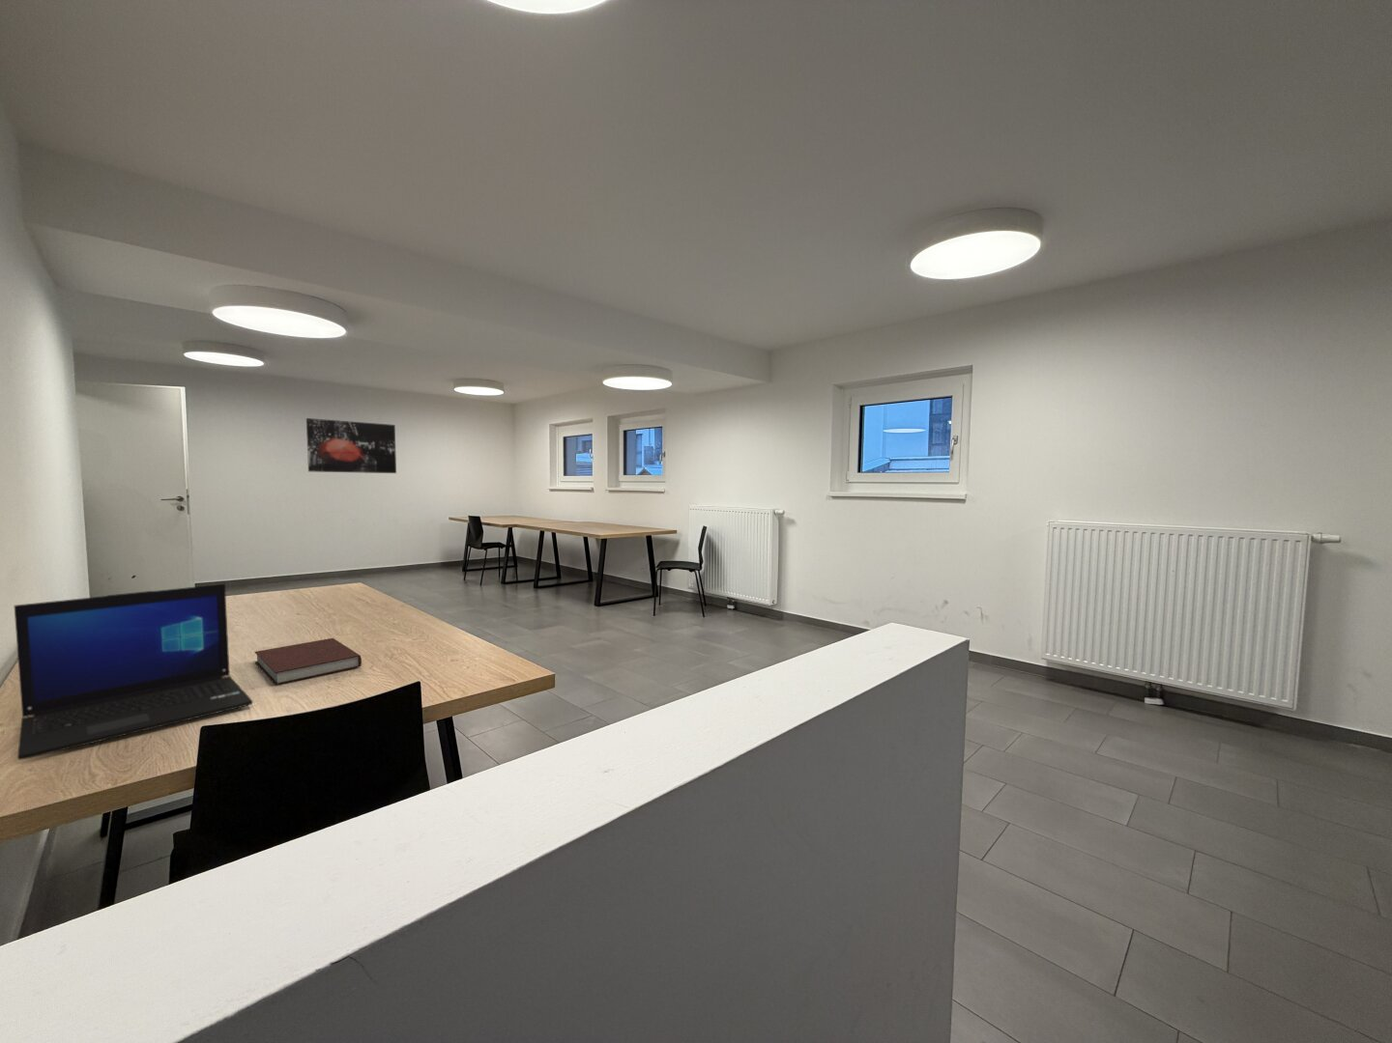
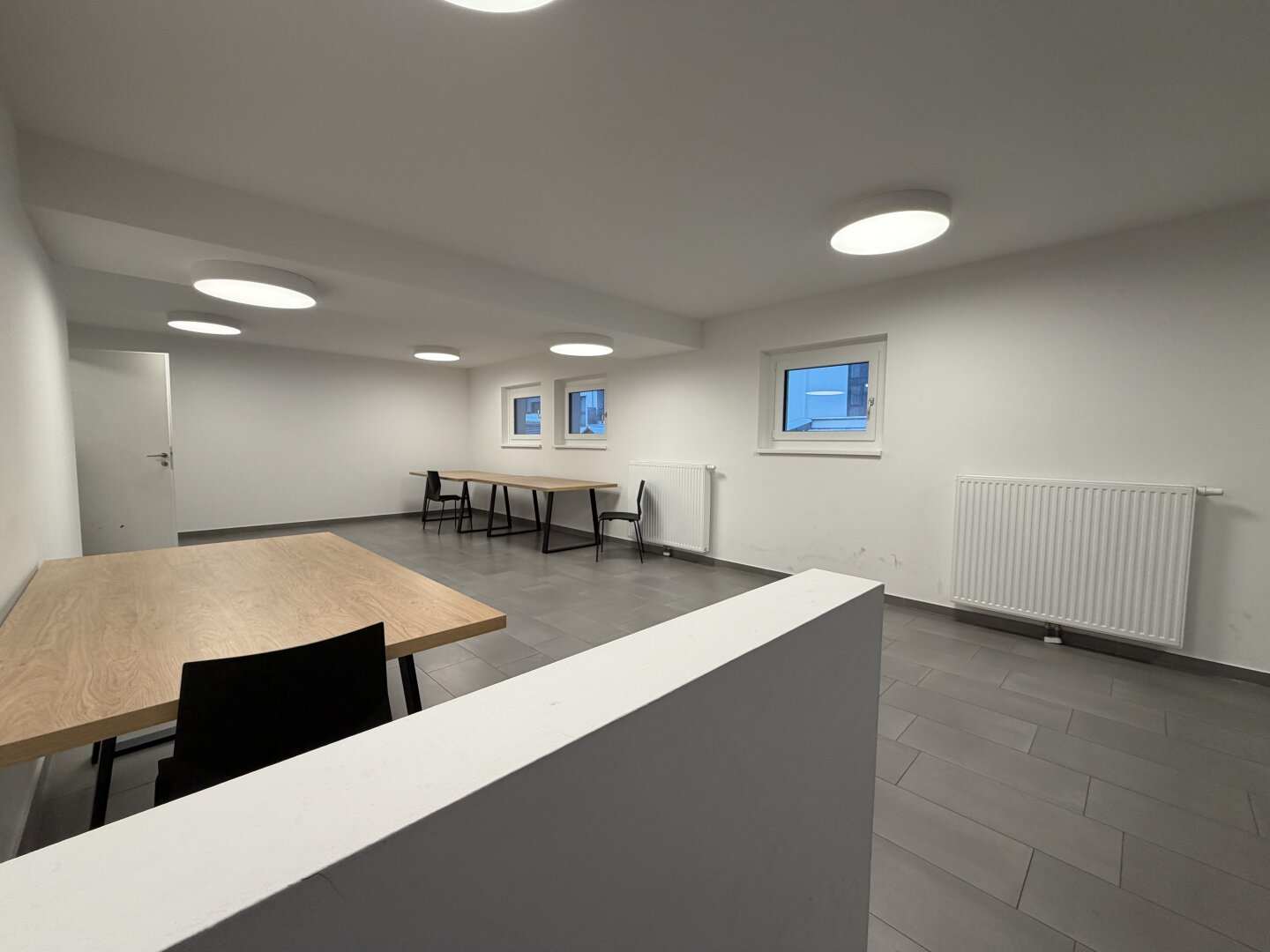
- laptop (138, 657)
- notebook (307, 658)
- wall art (353, 447)
